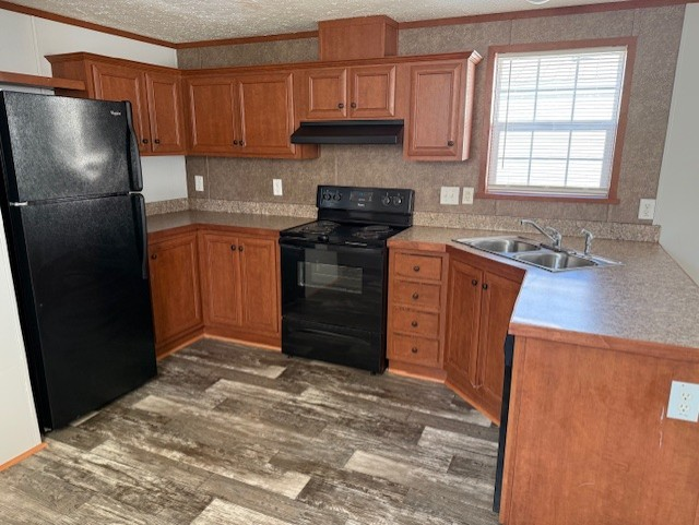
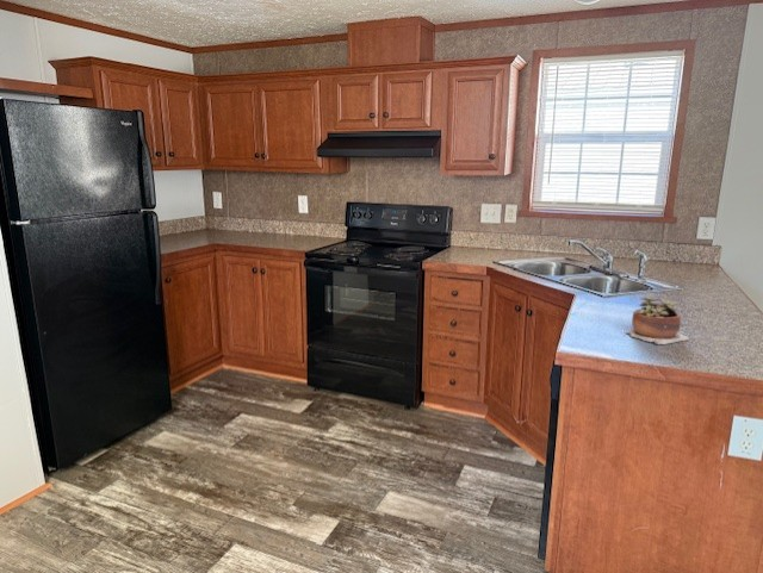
+ succulent plant (656, 317)
